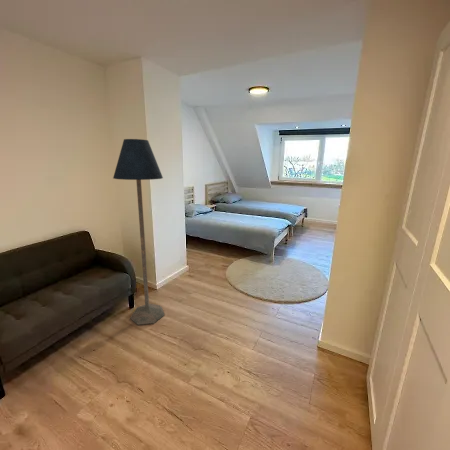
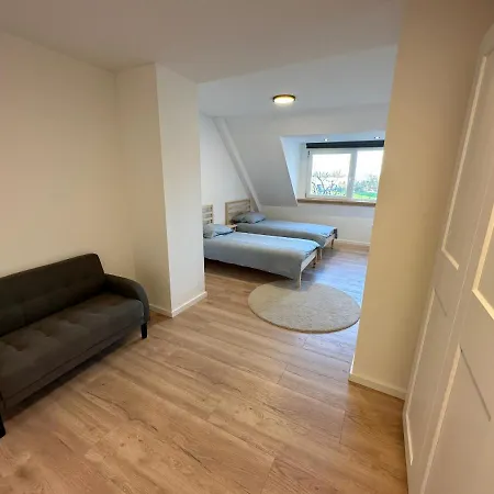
- floor lamp (142, 234)
